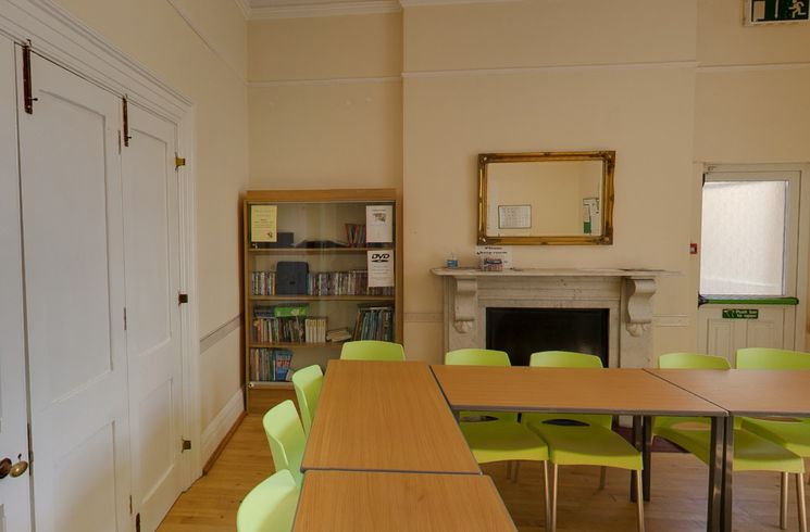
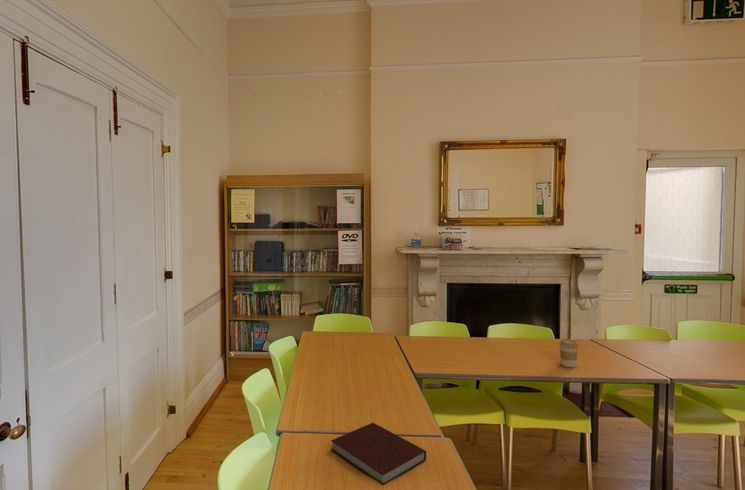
+ notebook (377, 450)
+ coffee cup (568, 352)
